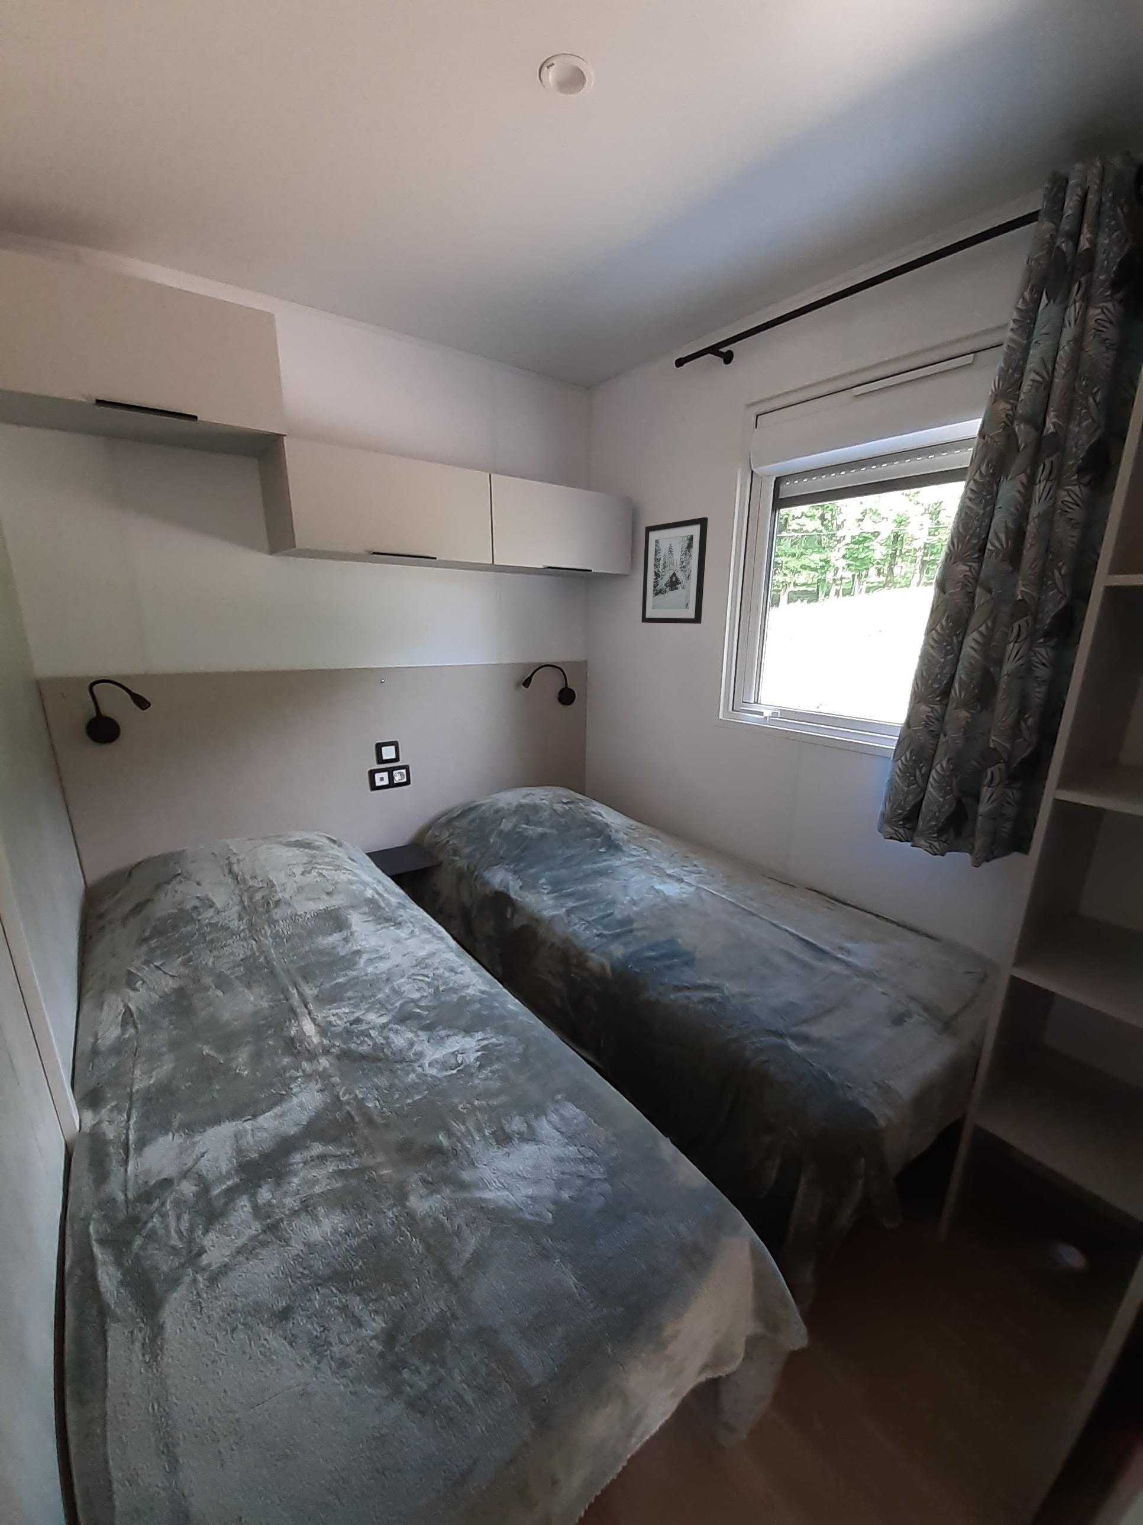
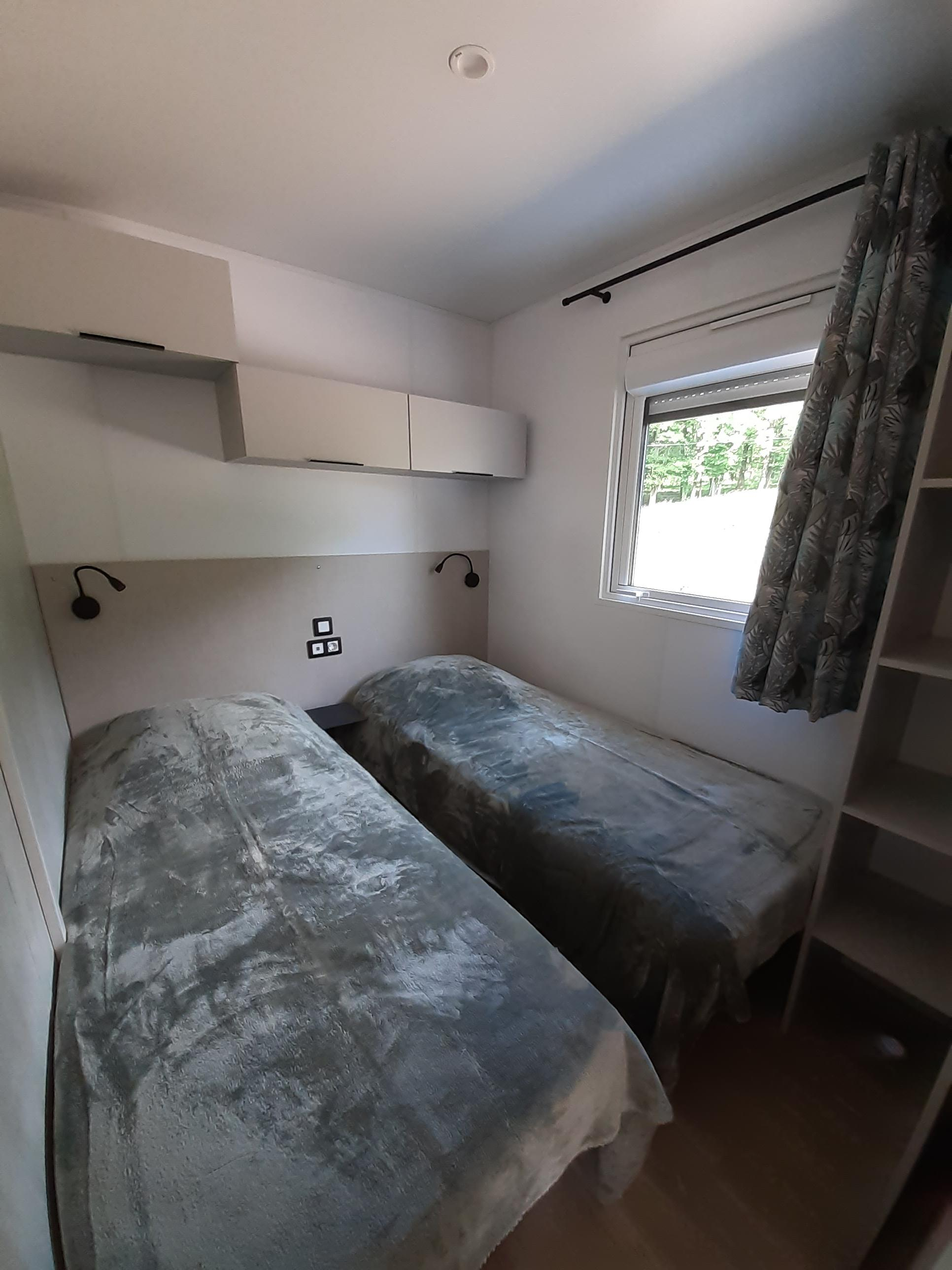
- wall art (672, 574)
